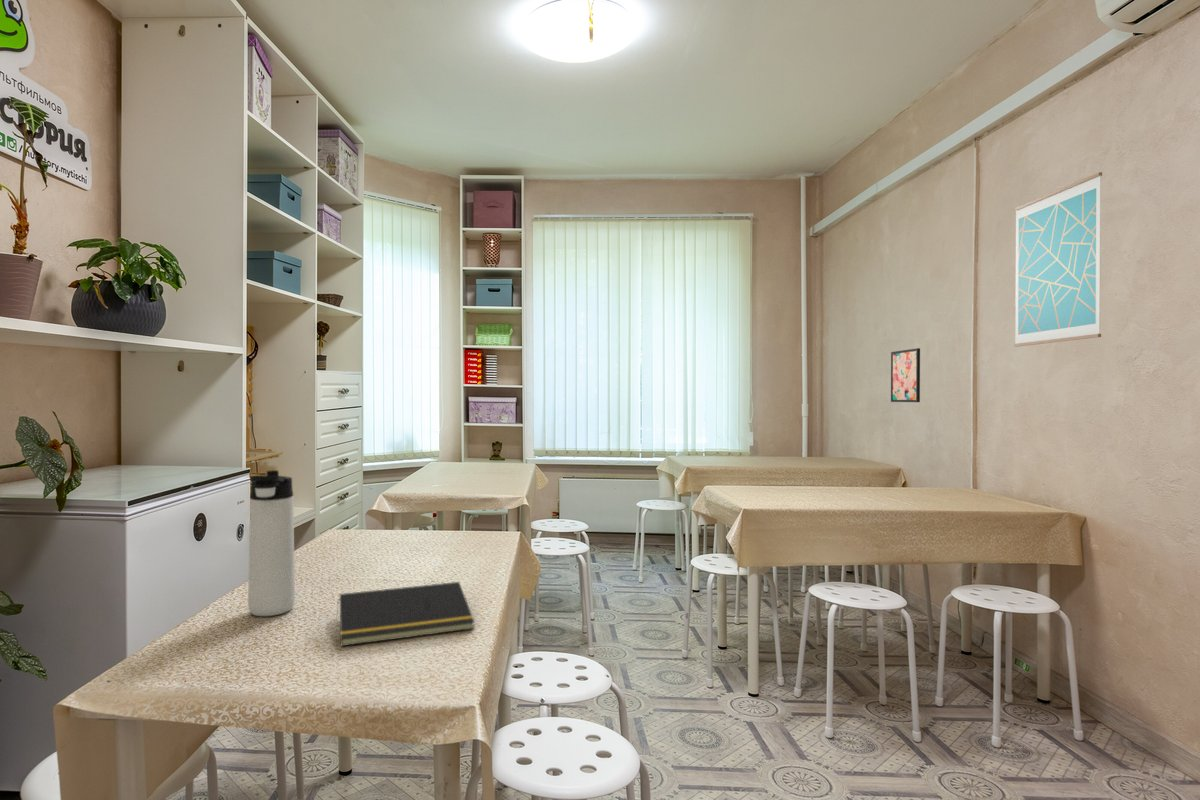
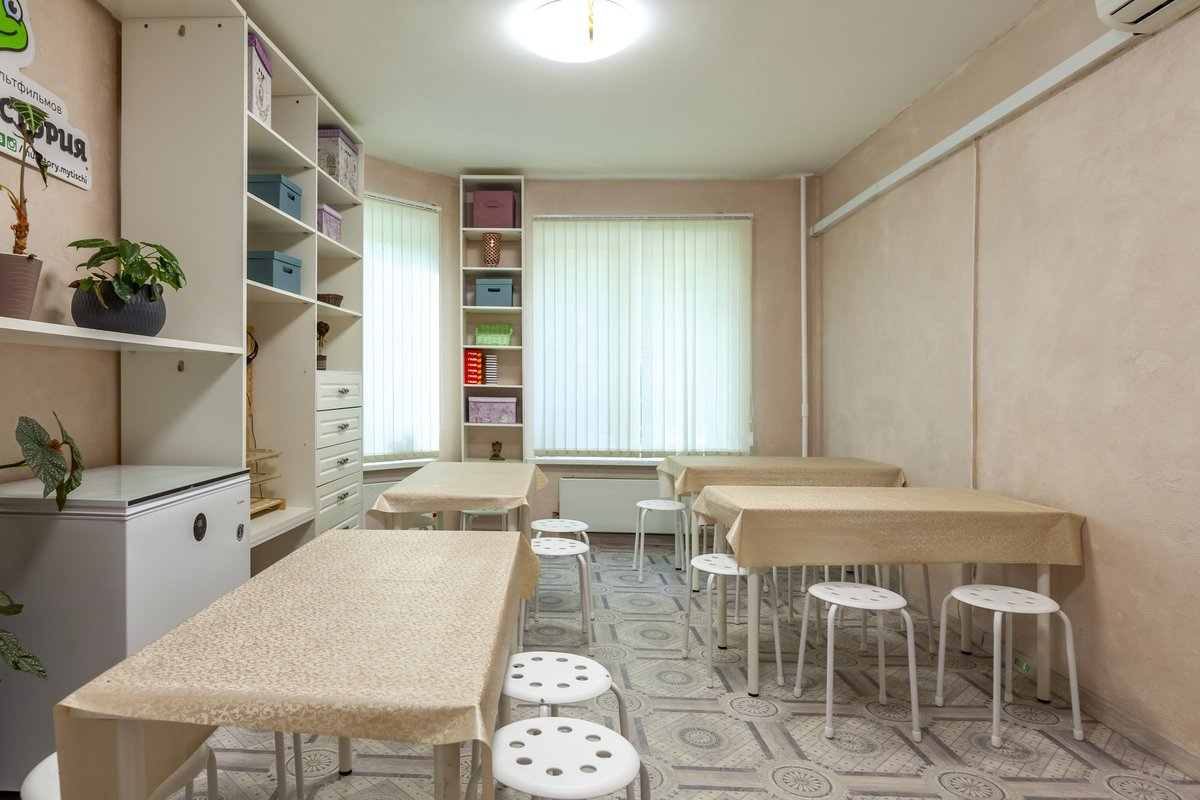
- wall art (904, 376)
- wall art (1054, 267)
- thermos bottle (269, 542)
- notepad (405, 610)
